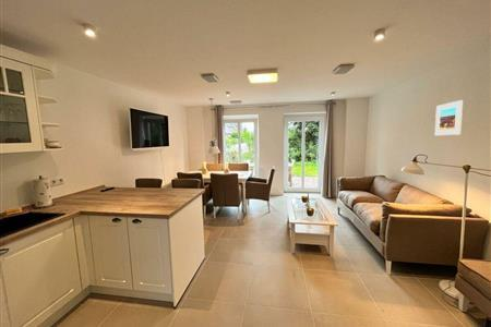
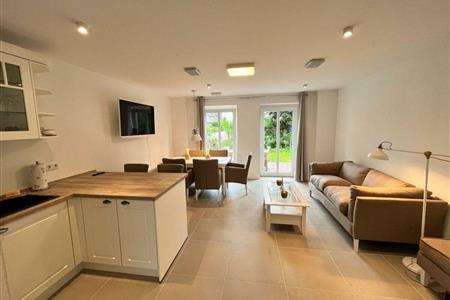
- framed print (447, 119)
